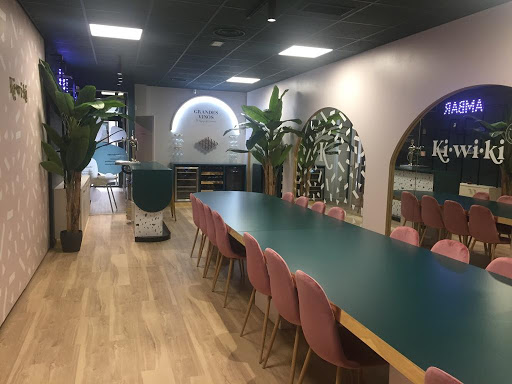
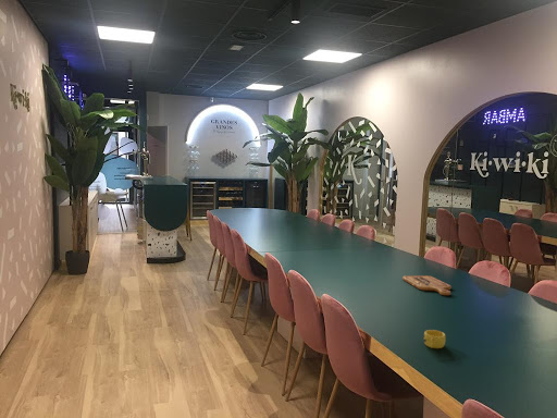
+ cup (433, 340)
+ cutting board (430, 284)
